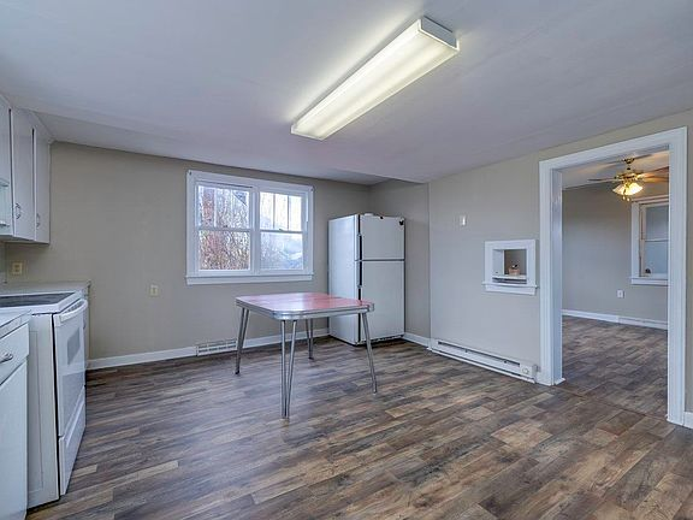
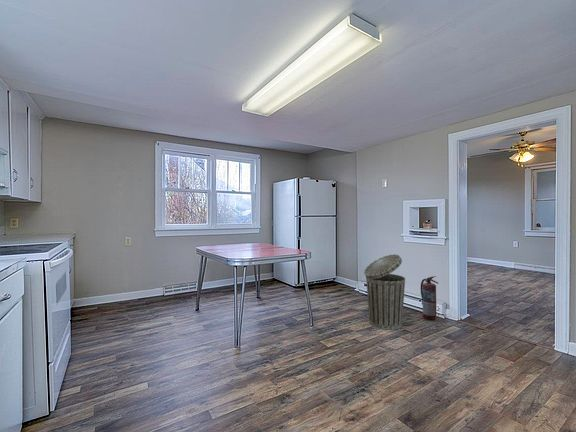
+ trash can (384, 289)
+ fire extinguisher (429, 296)
